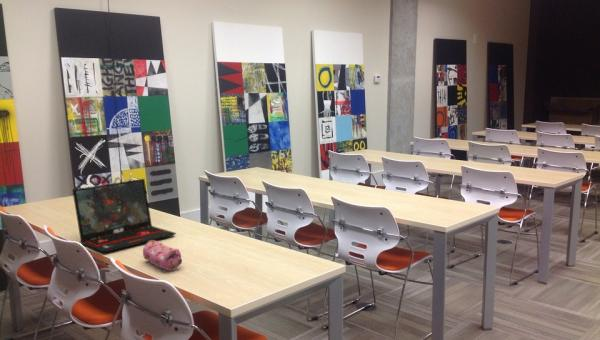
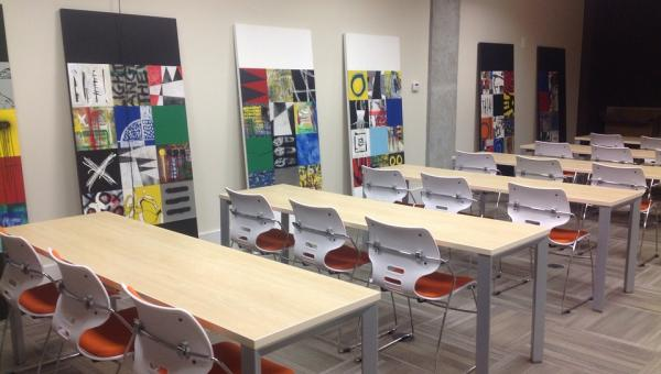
- laptop (125, 213)
- pencil case (161, 254)
